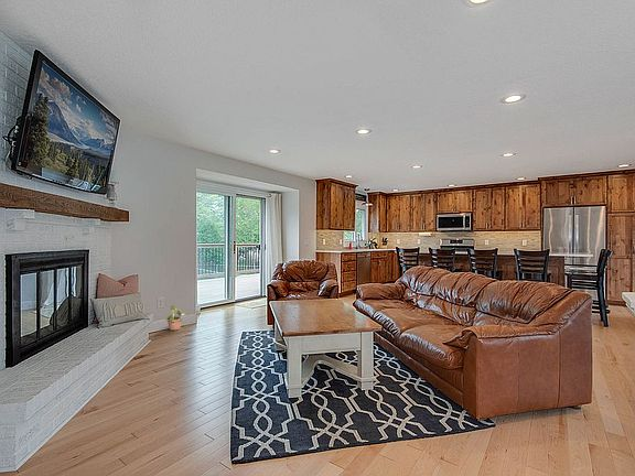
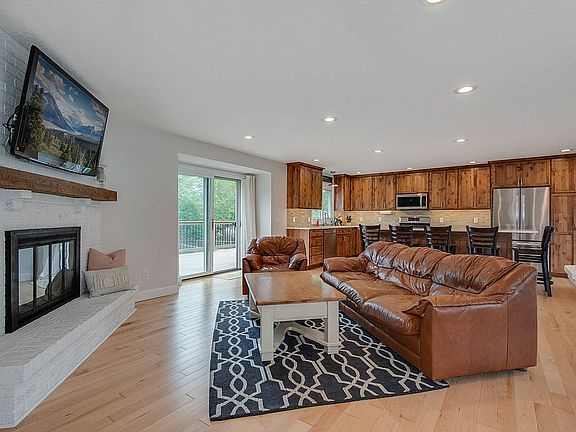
- potted plant (173, 315)
